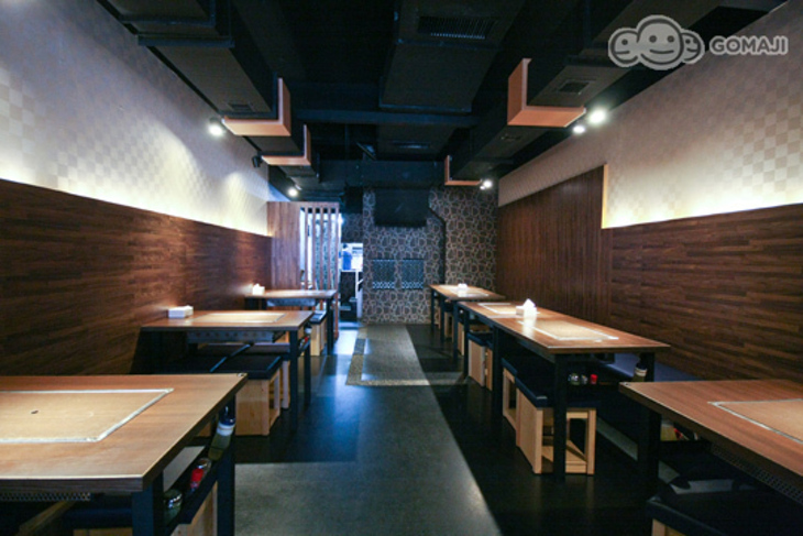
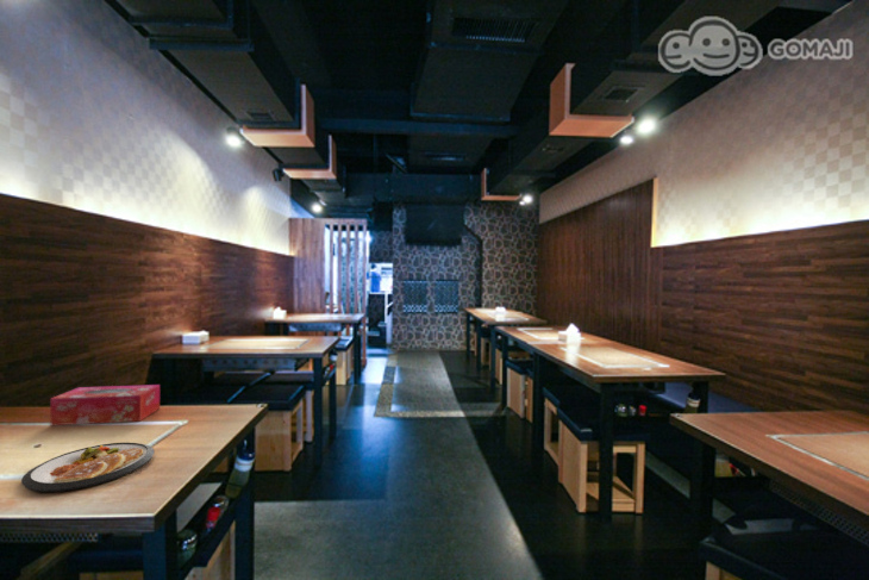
+ dish (93, 461)
+ tissue box (108, 404)
